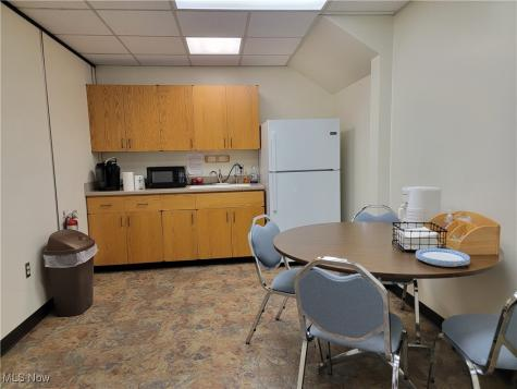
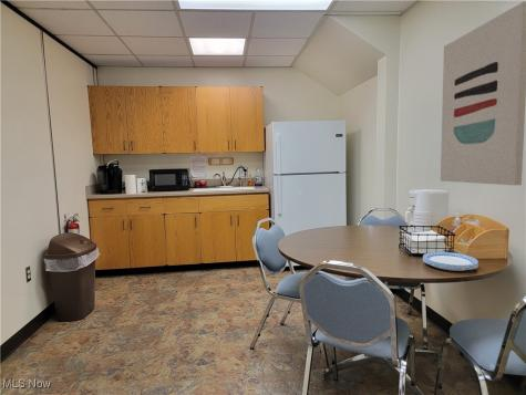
+ wall art (477, 106)
